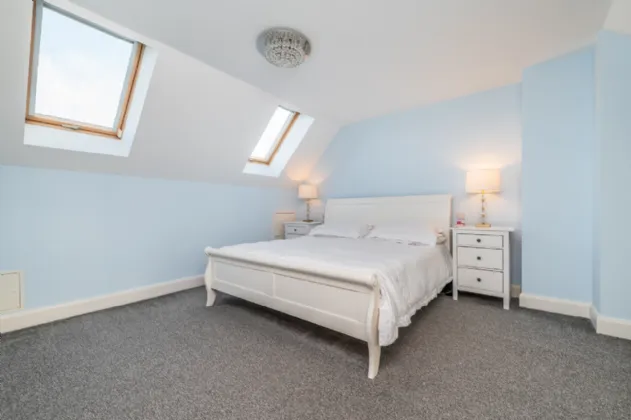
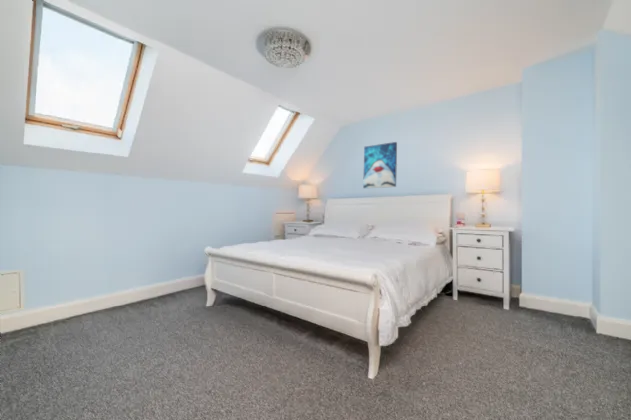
+ wall art (379, 166)
